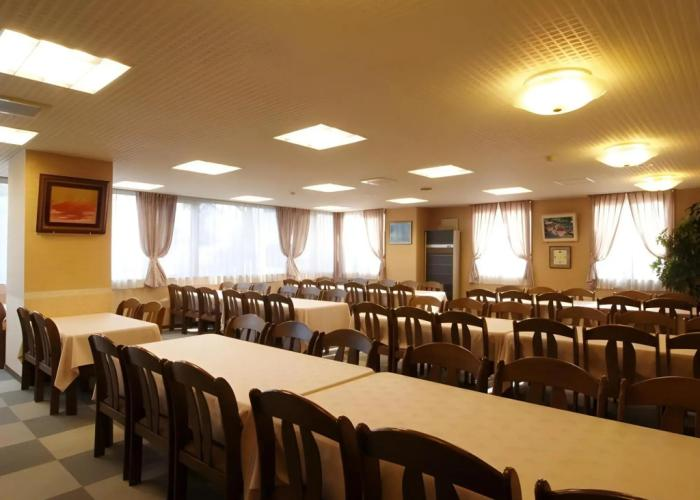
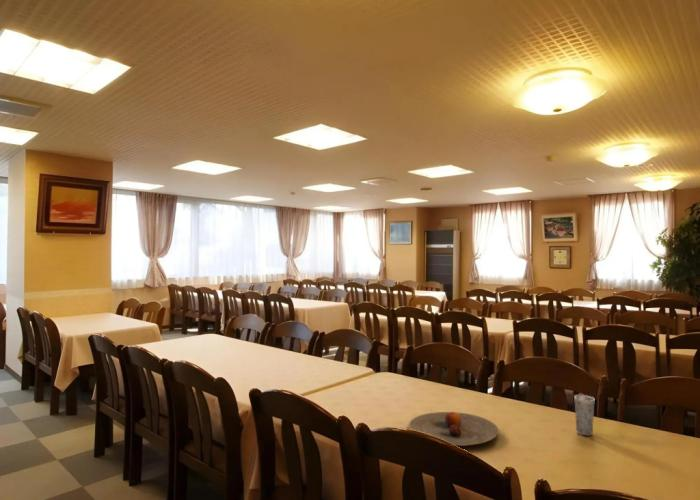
+ plate (452, 423)
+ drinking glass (584, 415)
